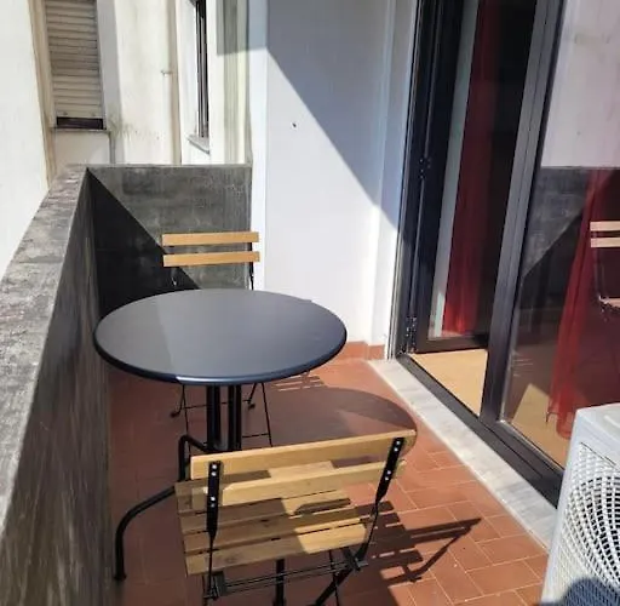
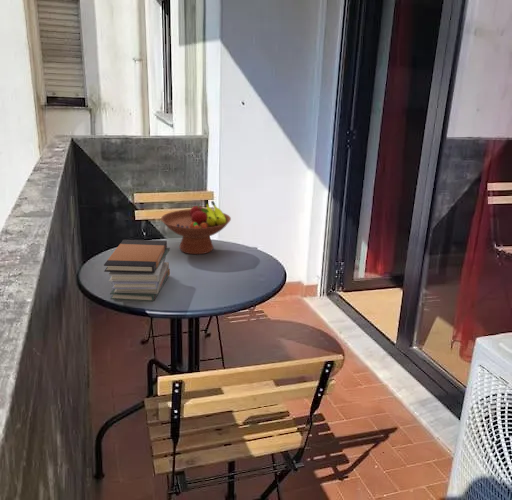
+ book stack (139, 269)
+ fruit bowl (196, 227)
